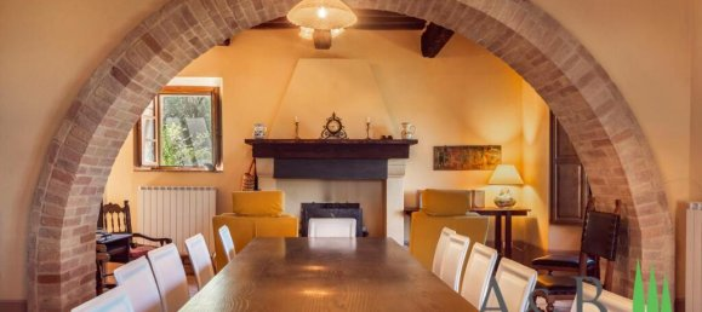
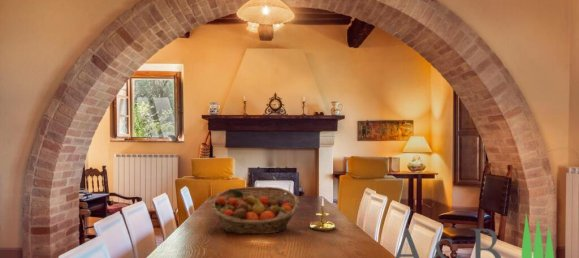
+ fruit basket (255, 209)
+ candle holder (323, 213)
